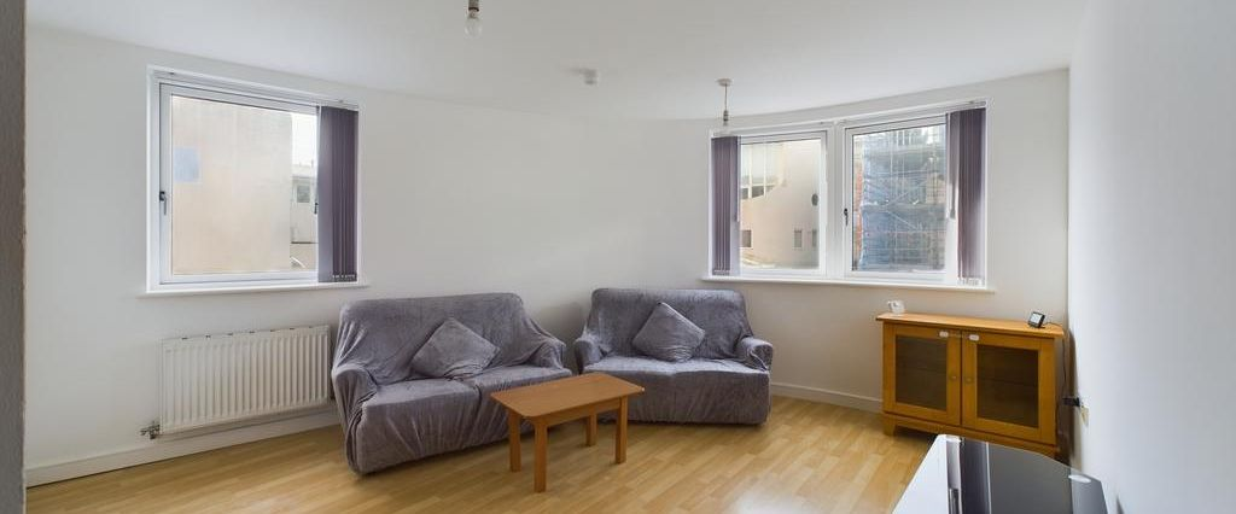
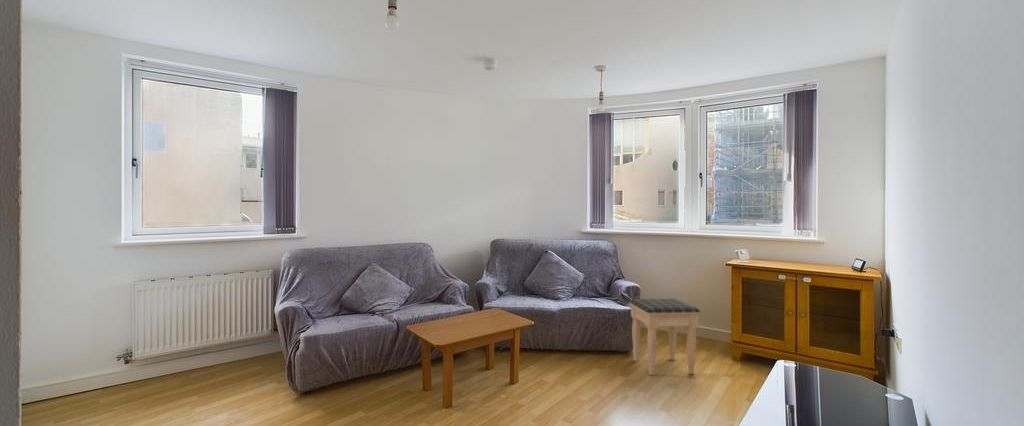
+ footstool (668, 334)
